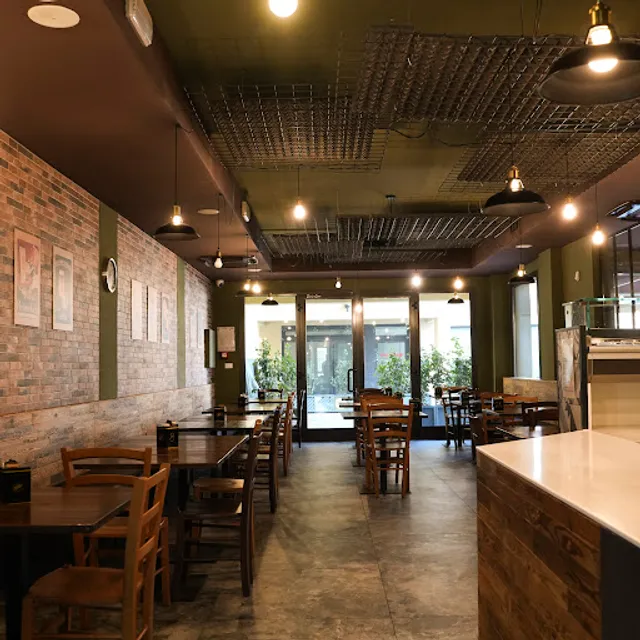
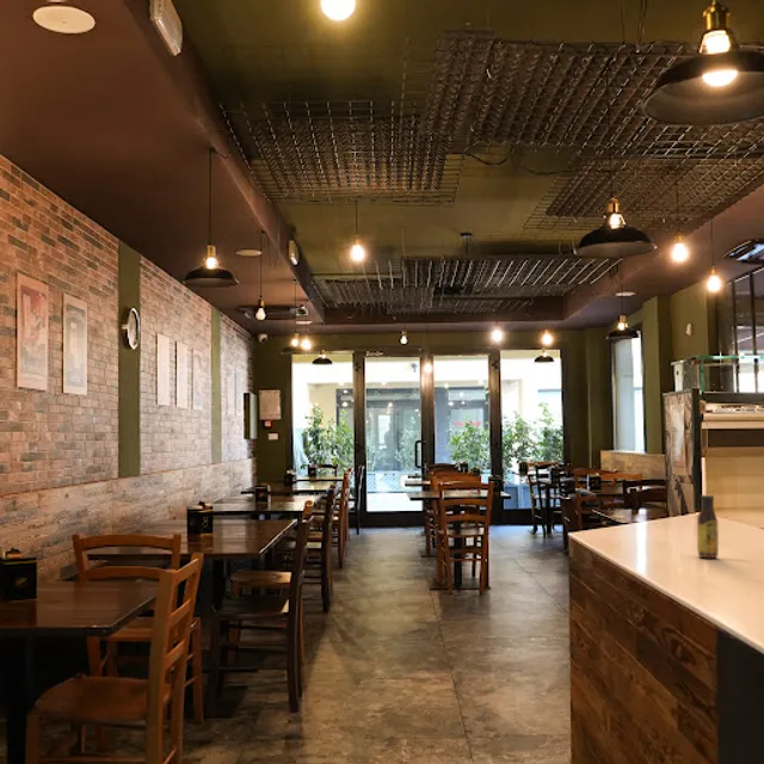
+ sauce bottle (707, 525)
